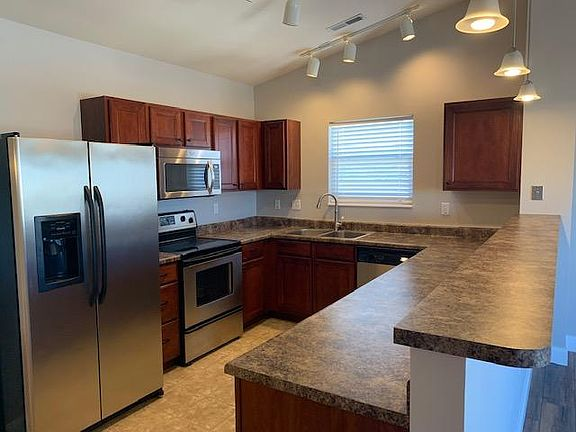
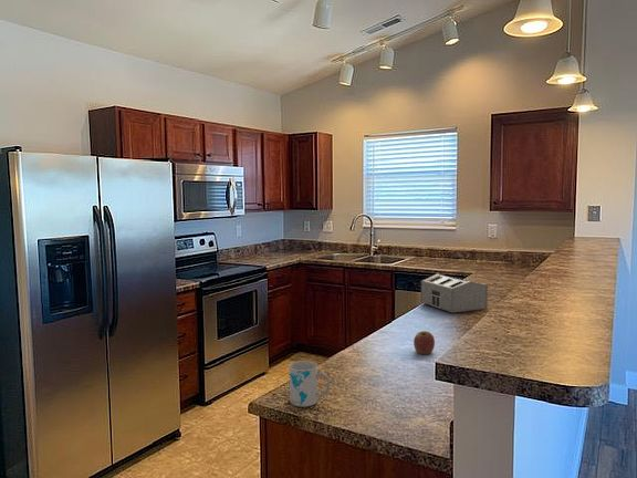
+ toaster (452, 291)
+ mug (310, 383)
+ apple (424, 342)
